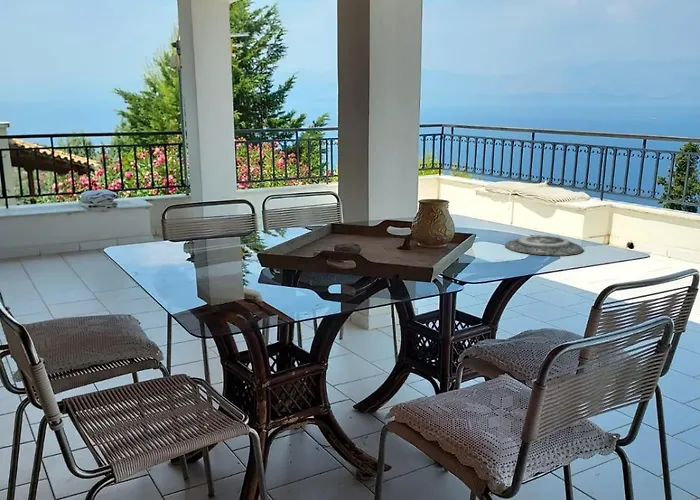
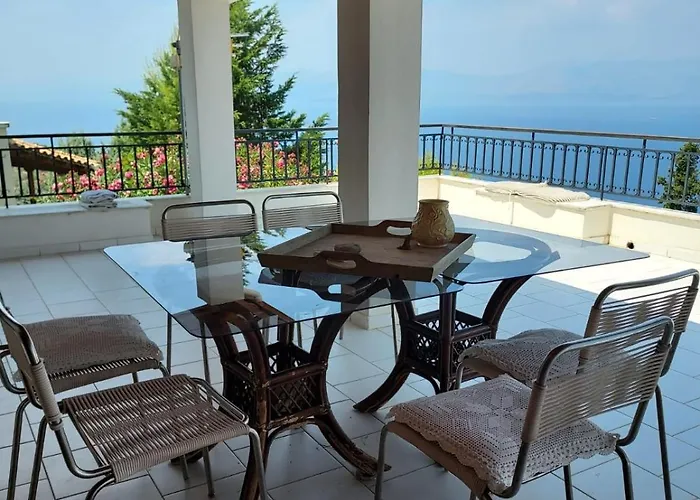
- plate (543, 243)
